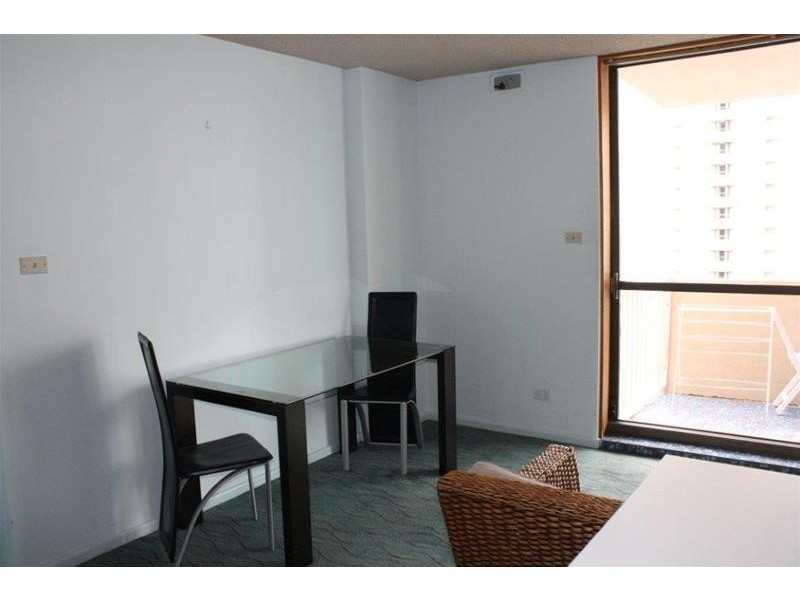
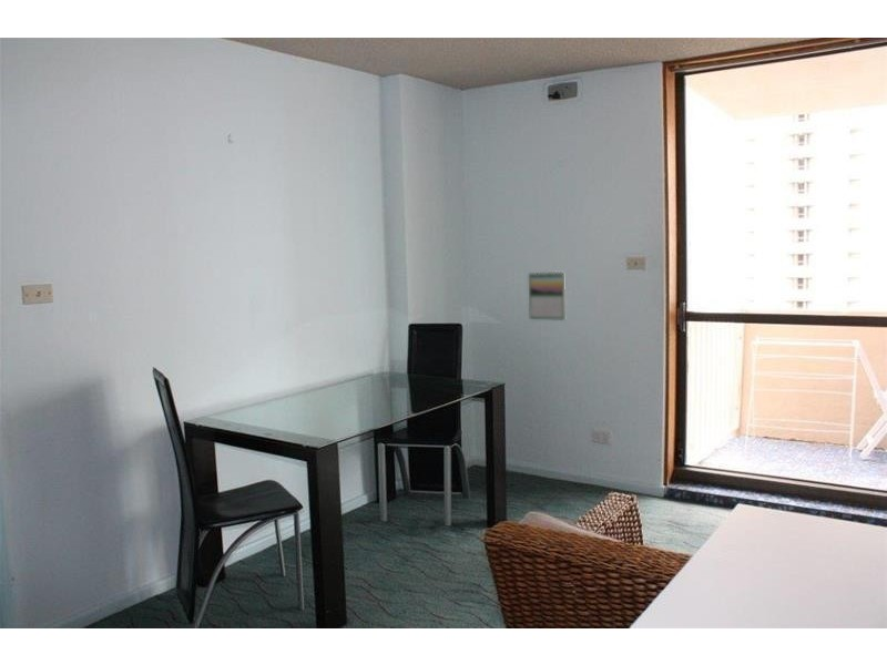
+ calendar (547, 295)
